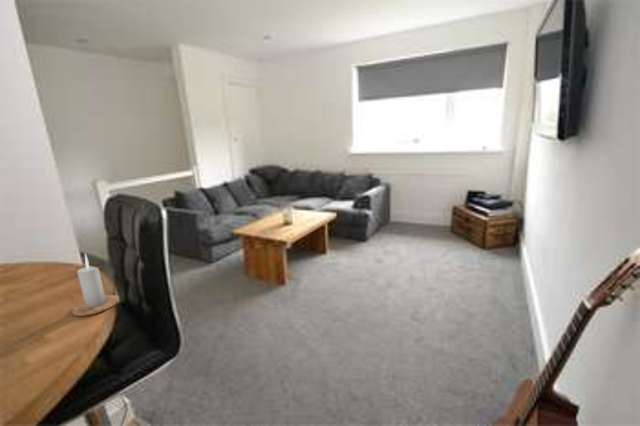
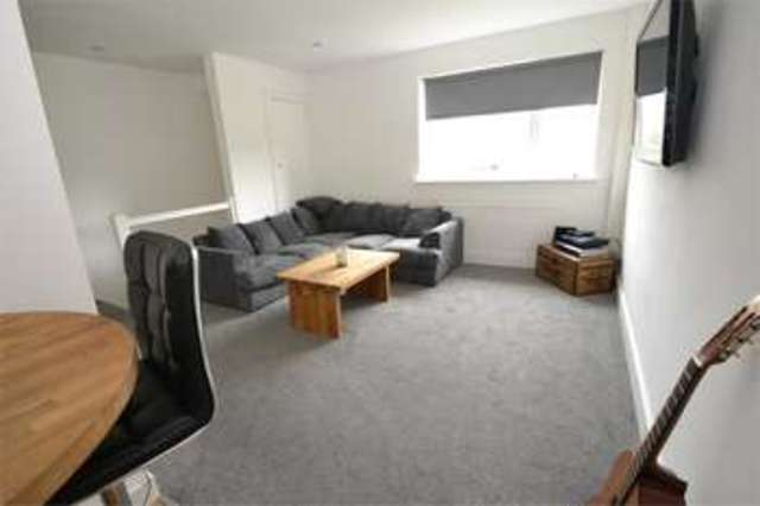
- candle (90, 279)
